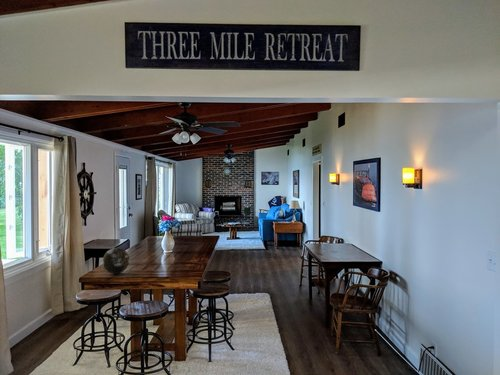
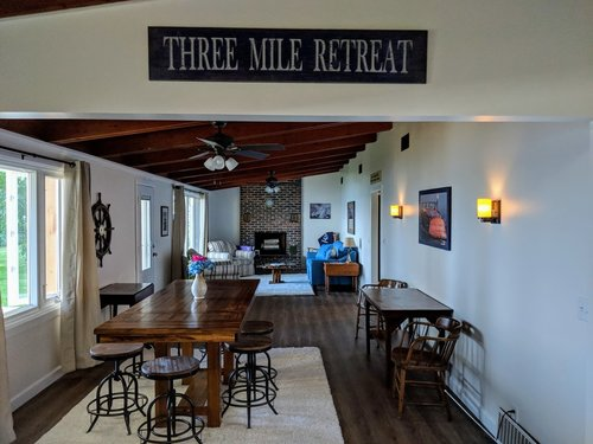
- decorative orb (116, 260)
